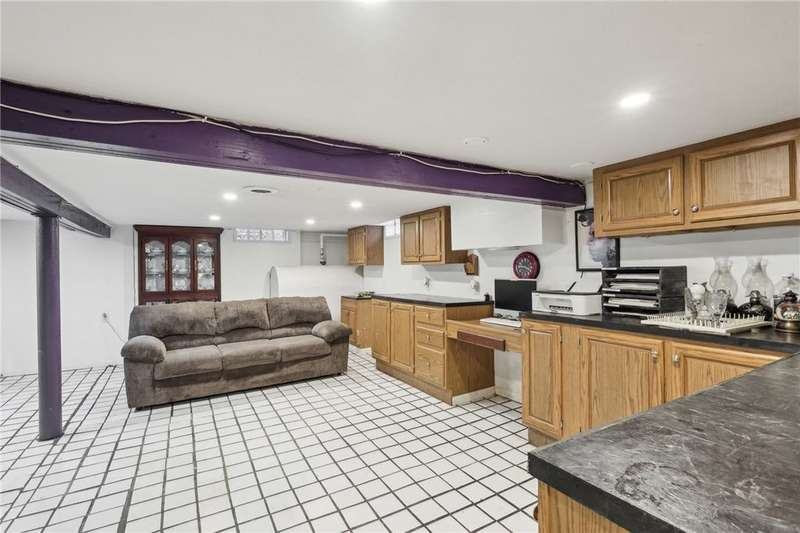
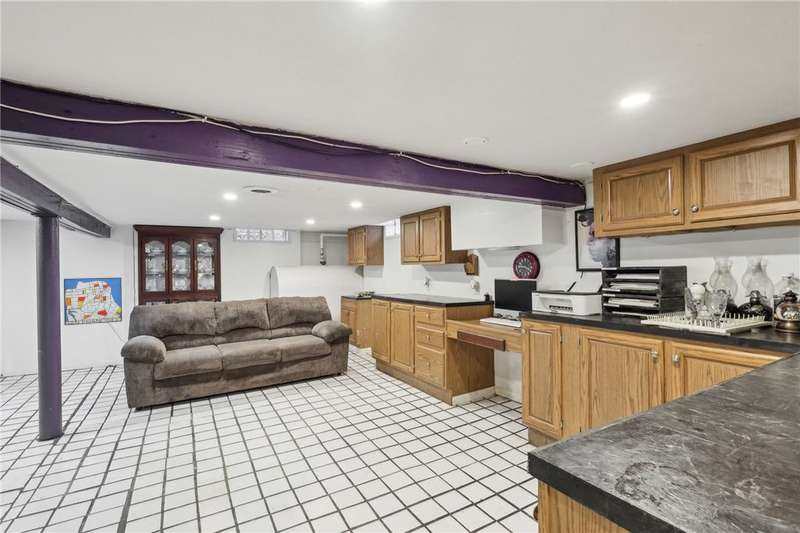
+ wall art (93, 300)
